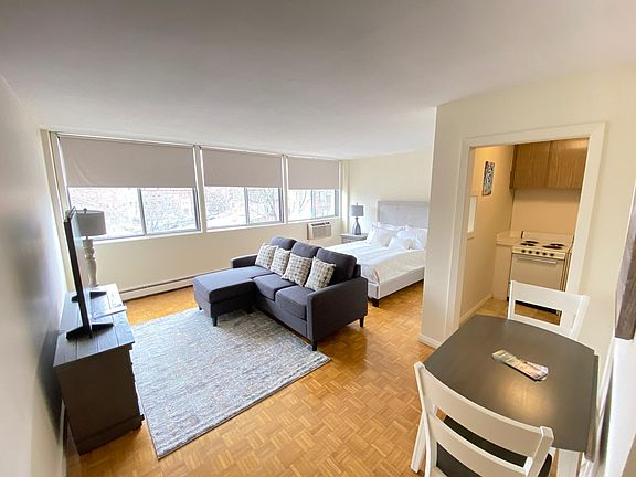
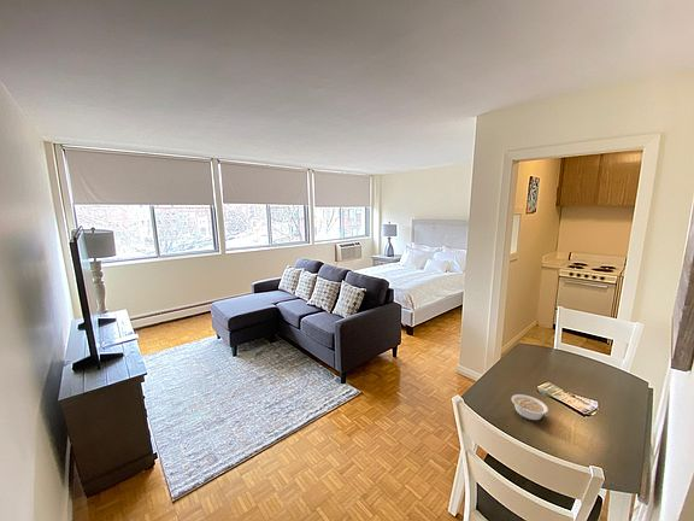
+ legume (530, 408)
